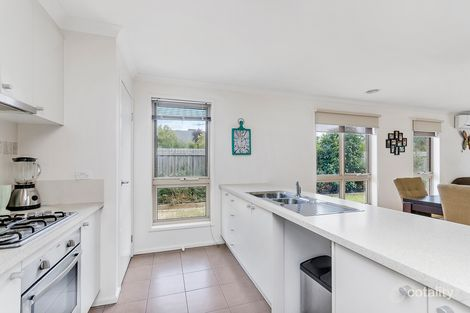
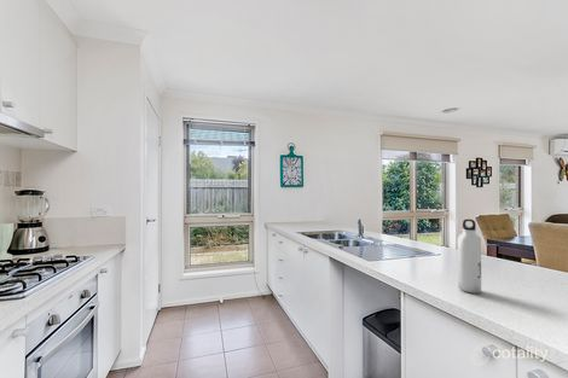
+ water bottle (469, 254)
